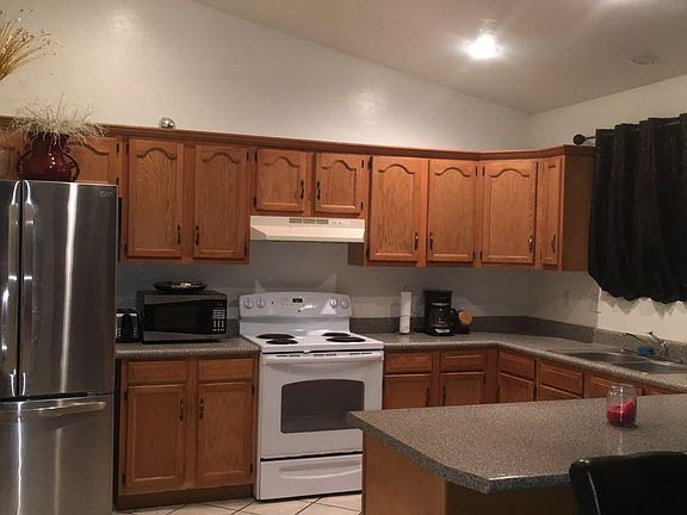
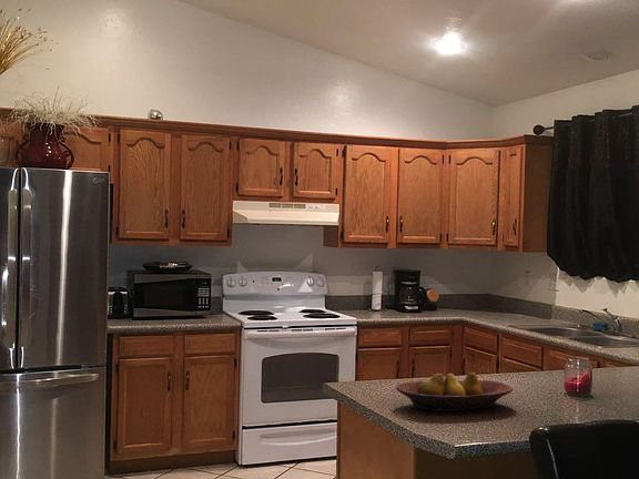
+ fruit bowl (454, 388)
